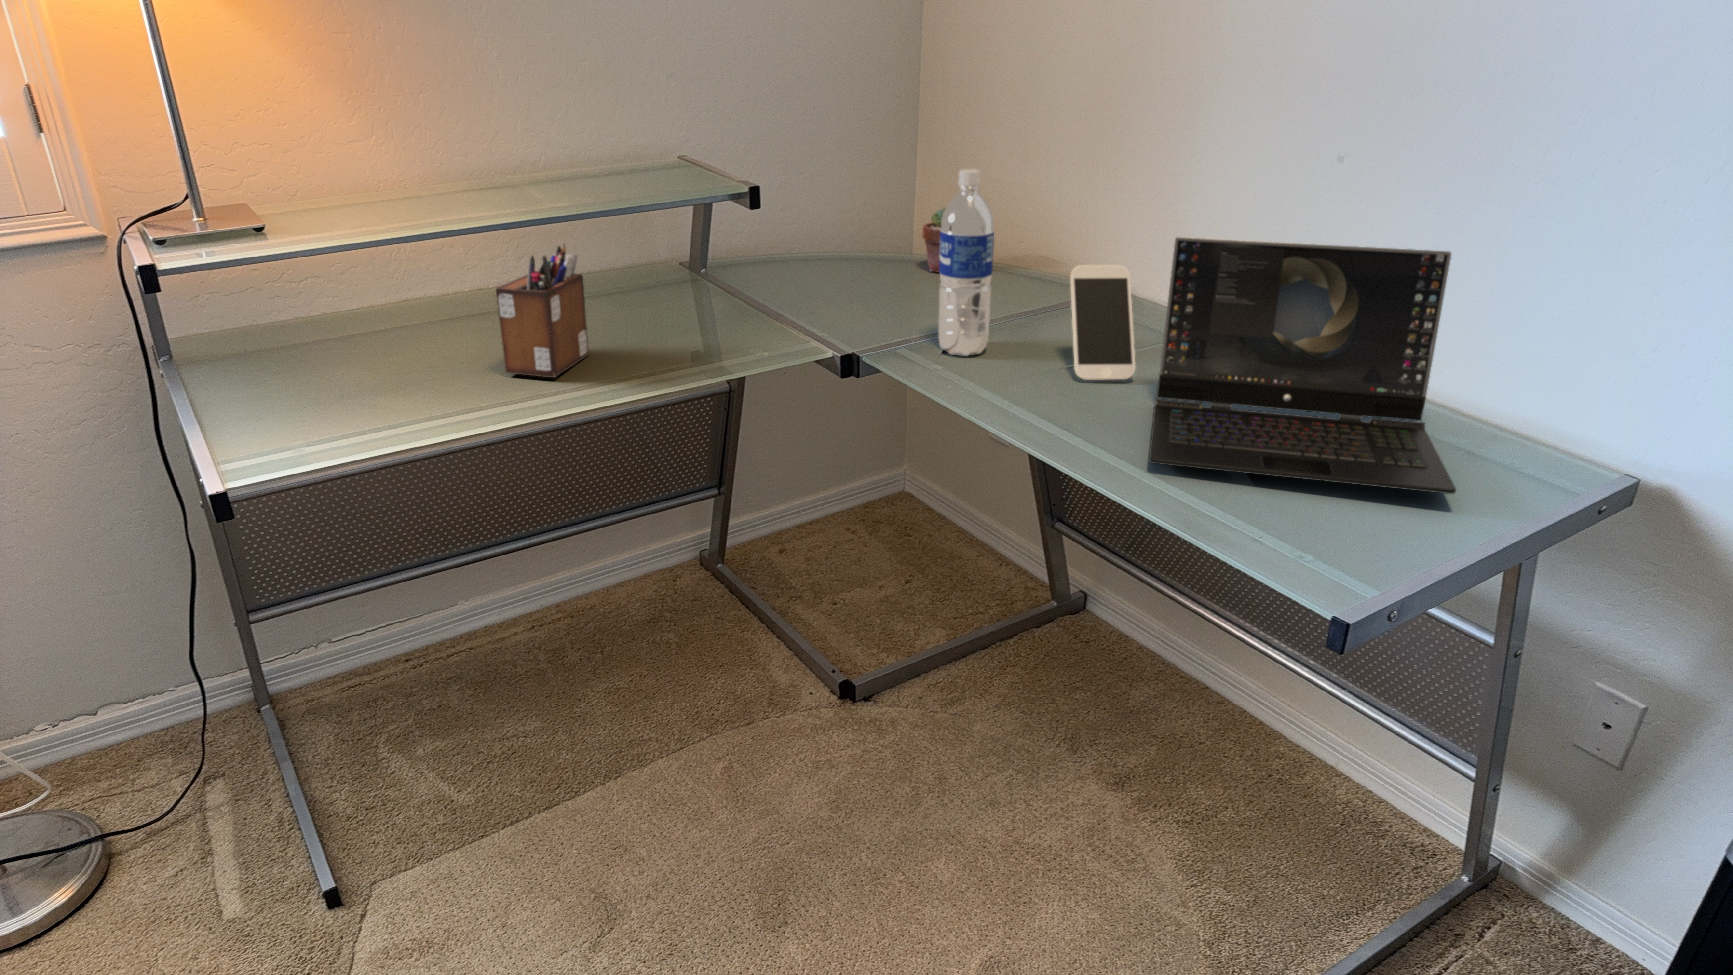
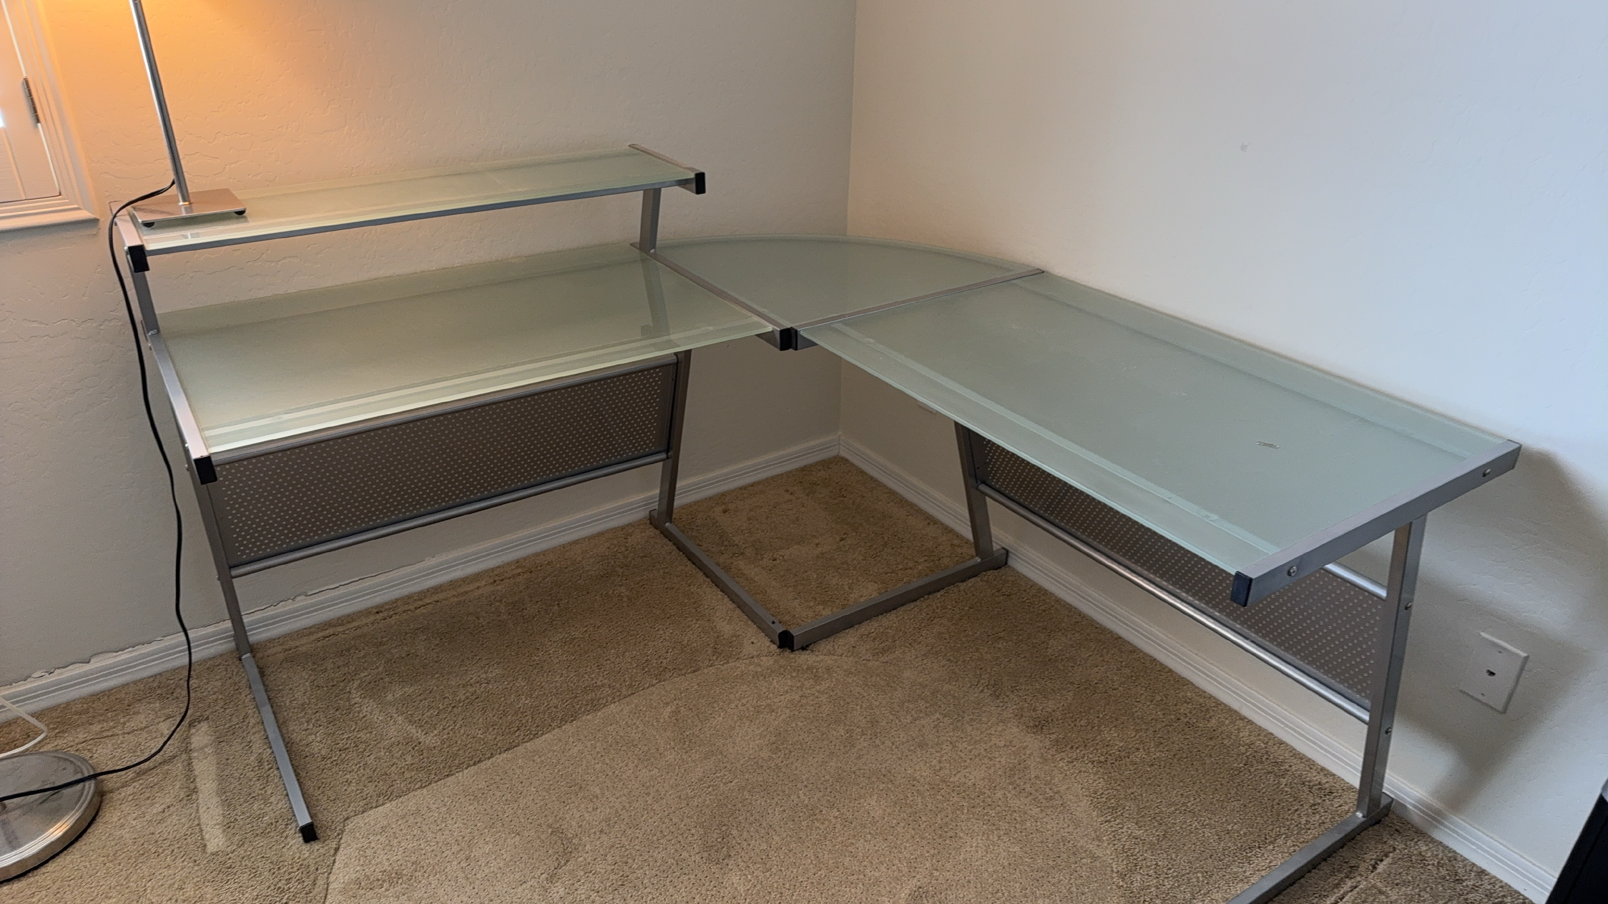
- laptop (1302, 358)
- smartphone (1102, 321)
- water bottle (966, 263)
- potted succulent (939, 238)
- desk organizer (543, 307)
